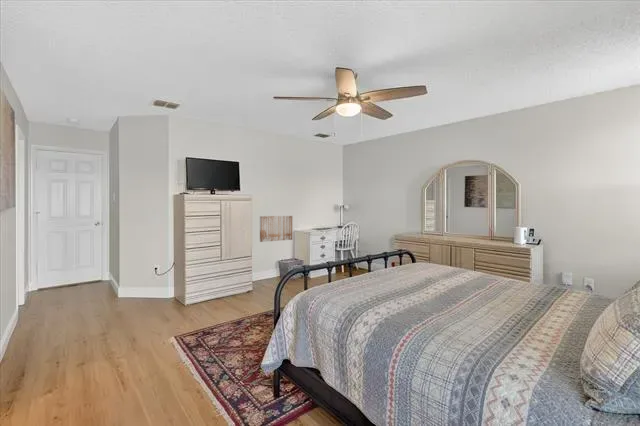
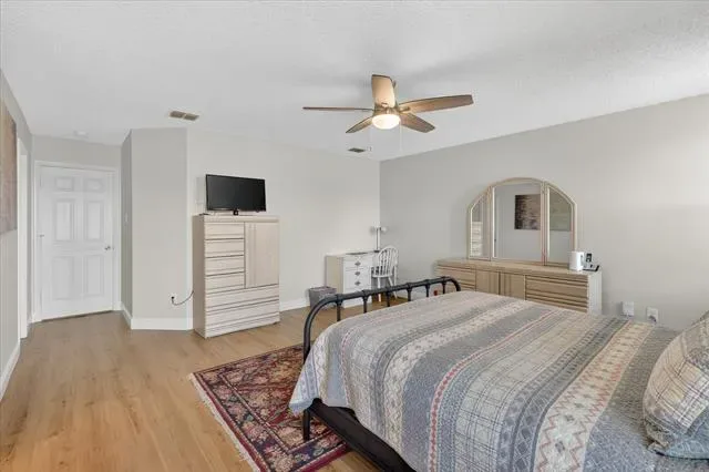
- wall art (276, 228)
